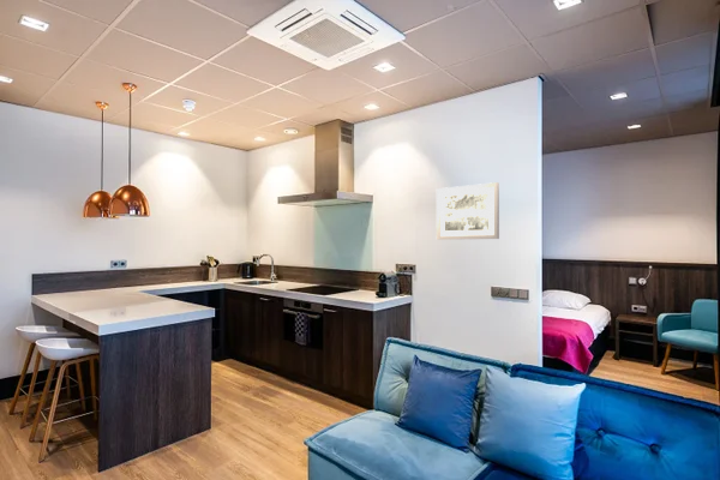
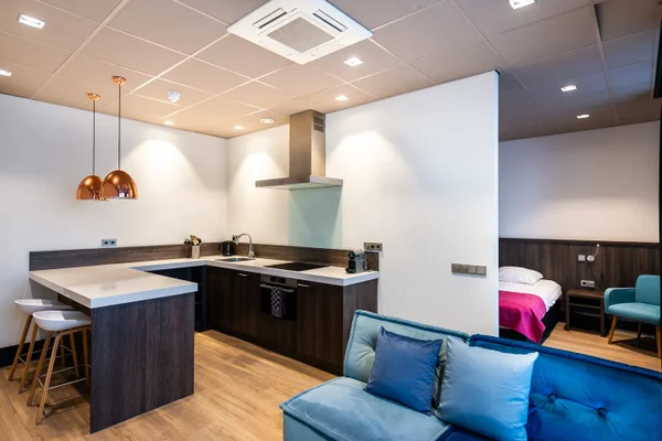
- wall art (466, 212)
